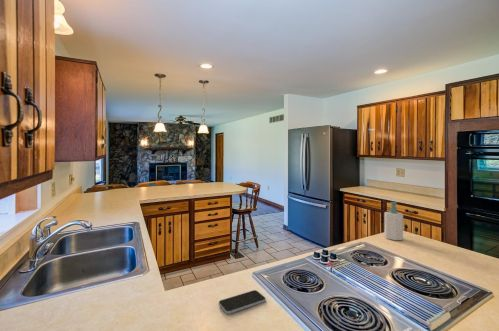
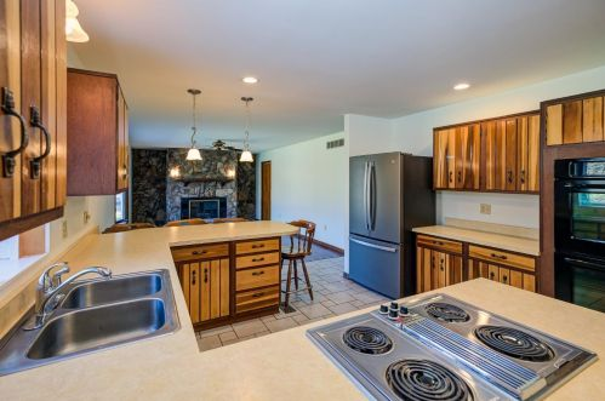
- soap bottle (393, 220)
- smartphone (242, 301)
